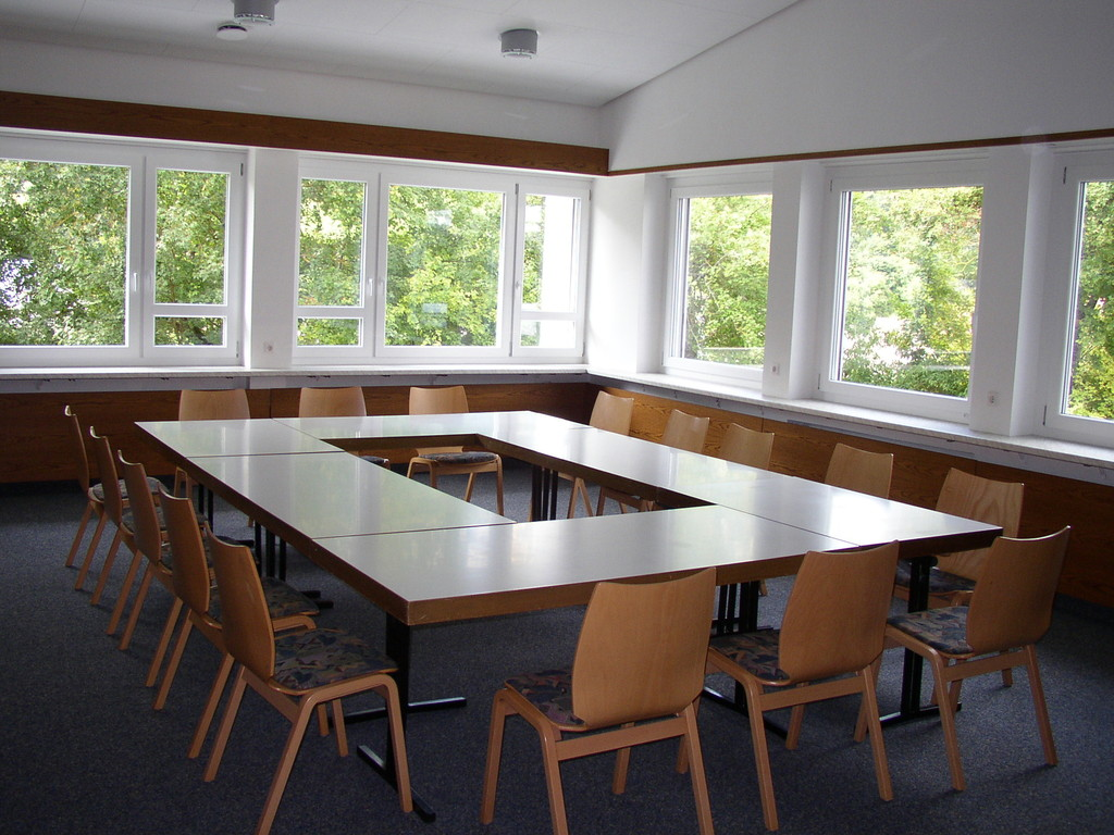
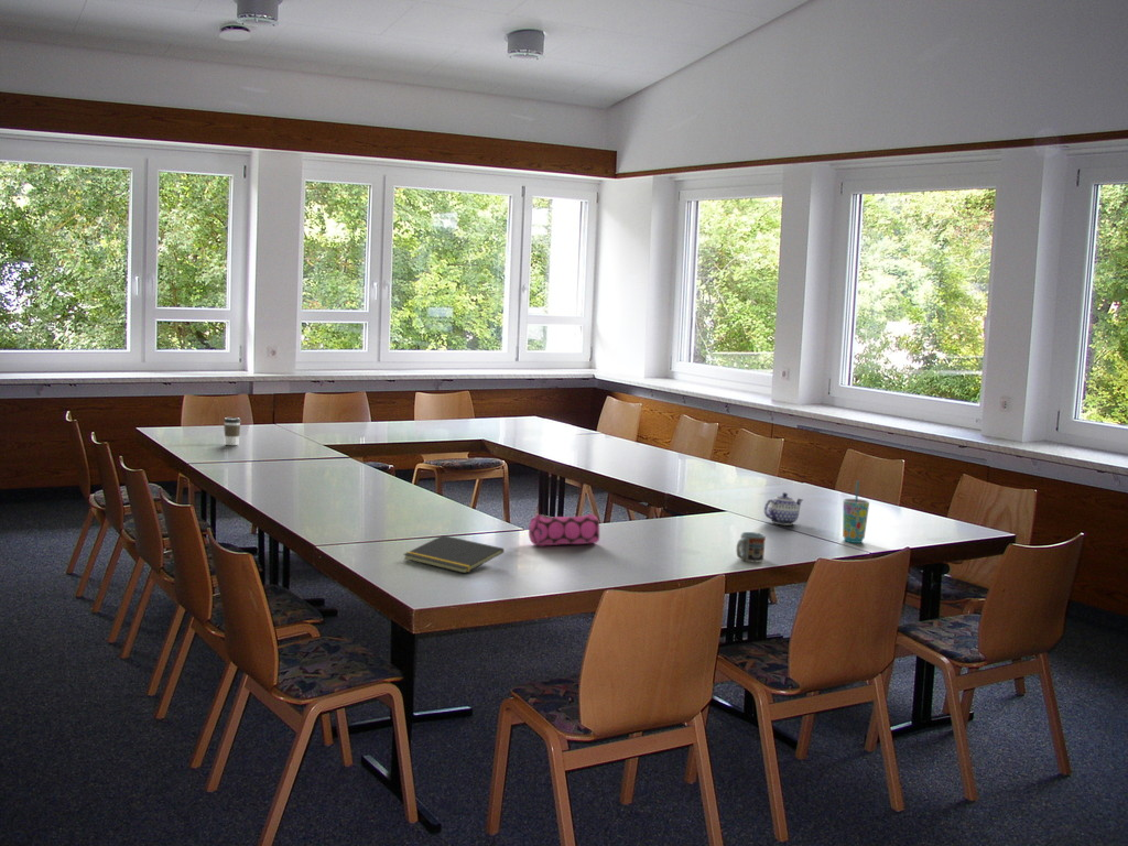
+ notepad (453, 553)
+ pencil case (565, 528)
+ cup (749, 547)
+ teapot (783, 508)
+ coffee cup (231, 431)
+ cup (855, 511)
